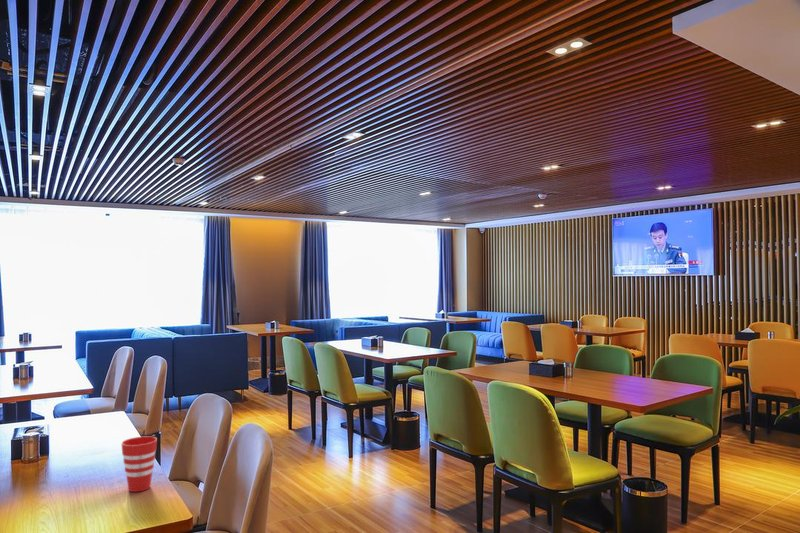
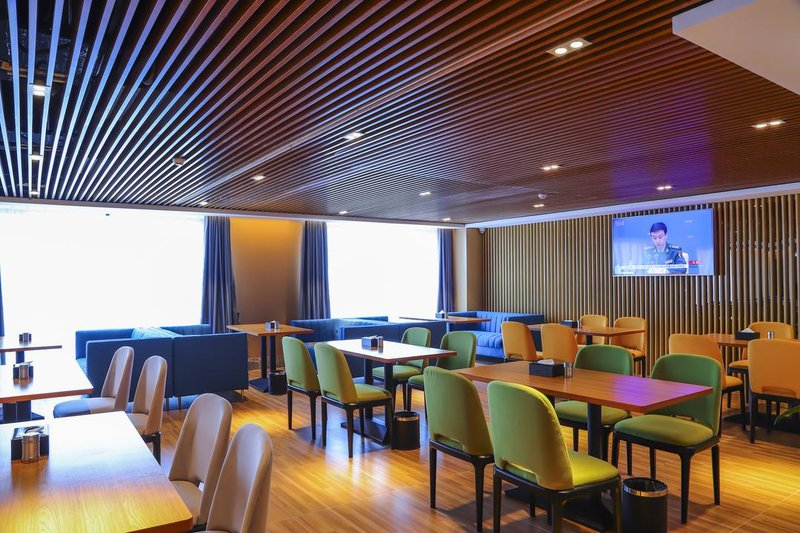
- cup (139, 464)
